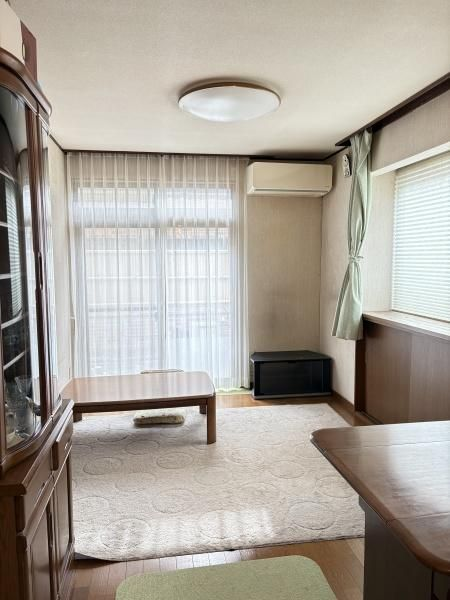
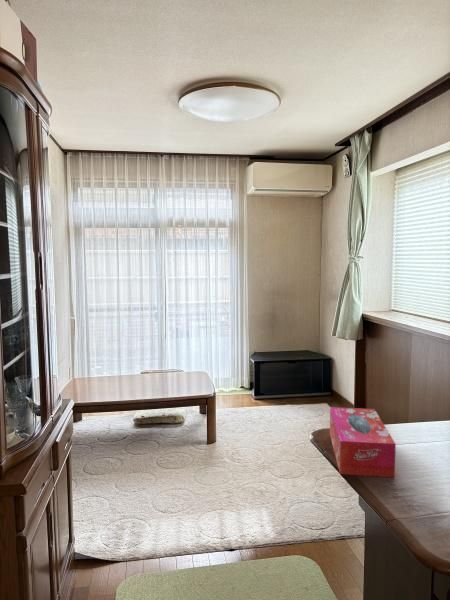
+ tissue box (358, 438)
